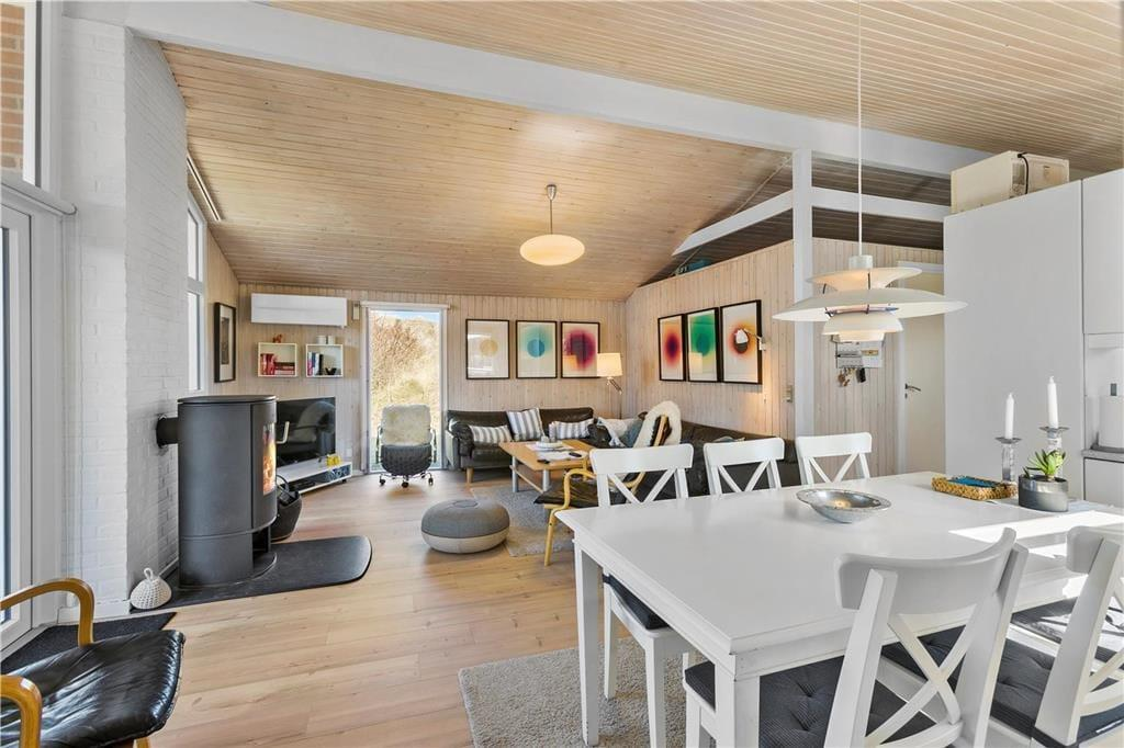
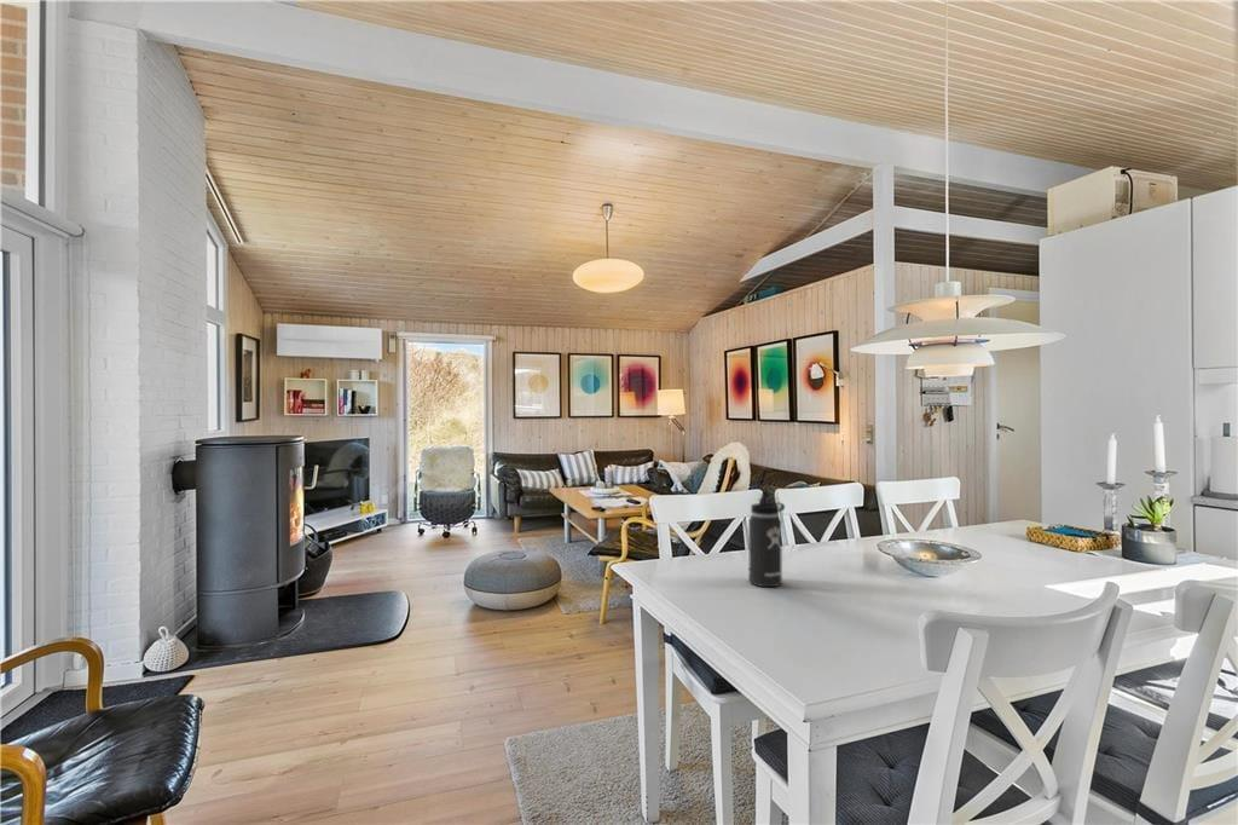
+ thermos bottle (768, 536)
